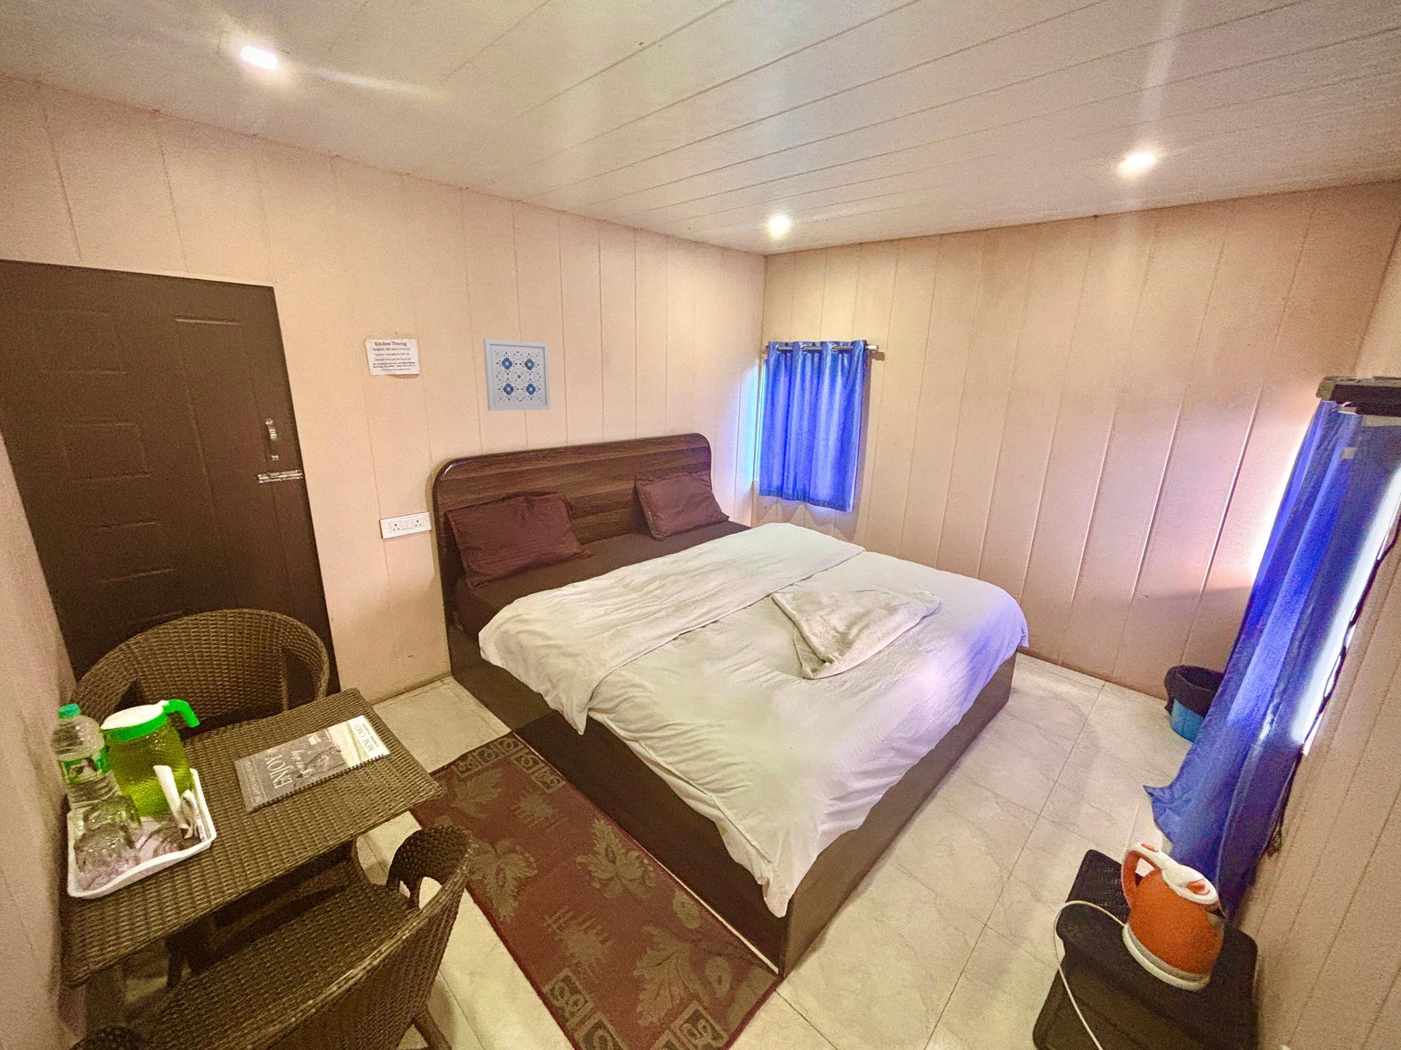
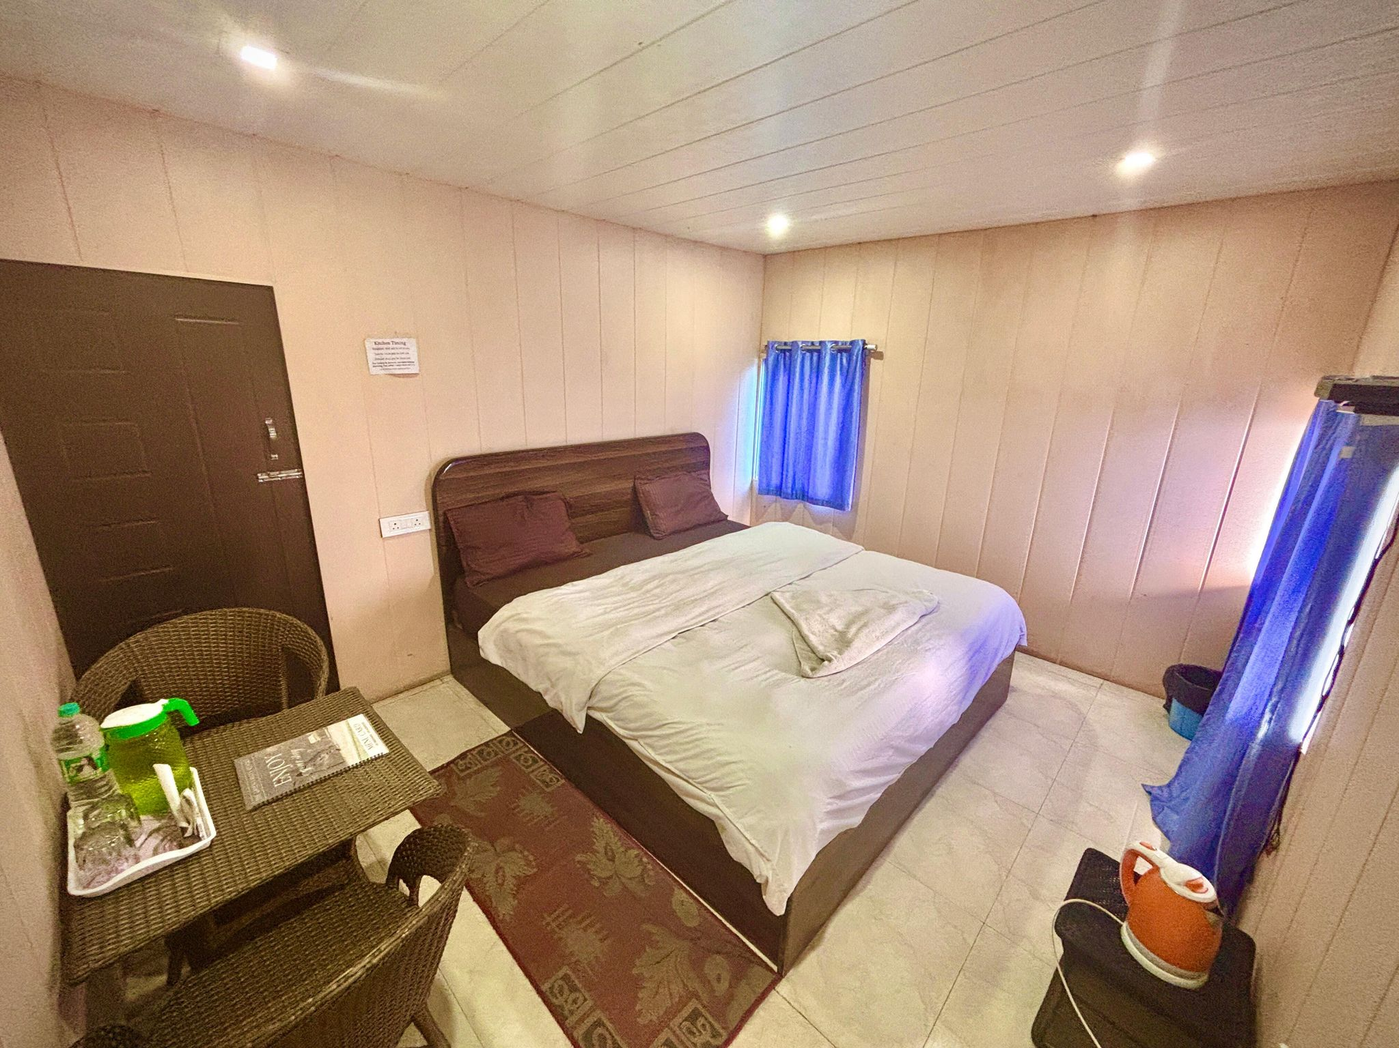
- wall art (518, 376)
